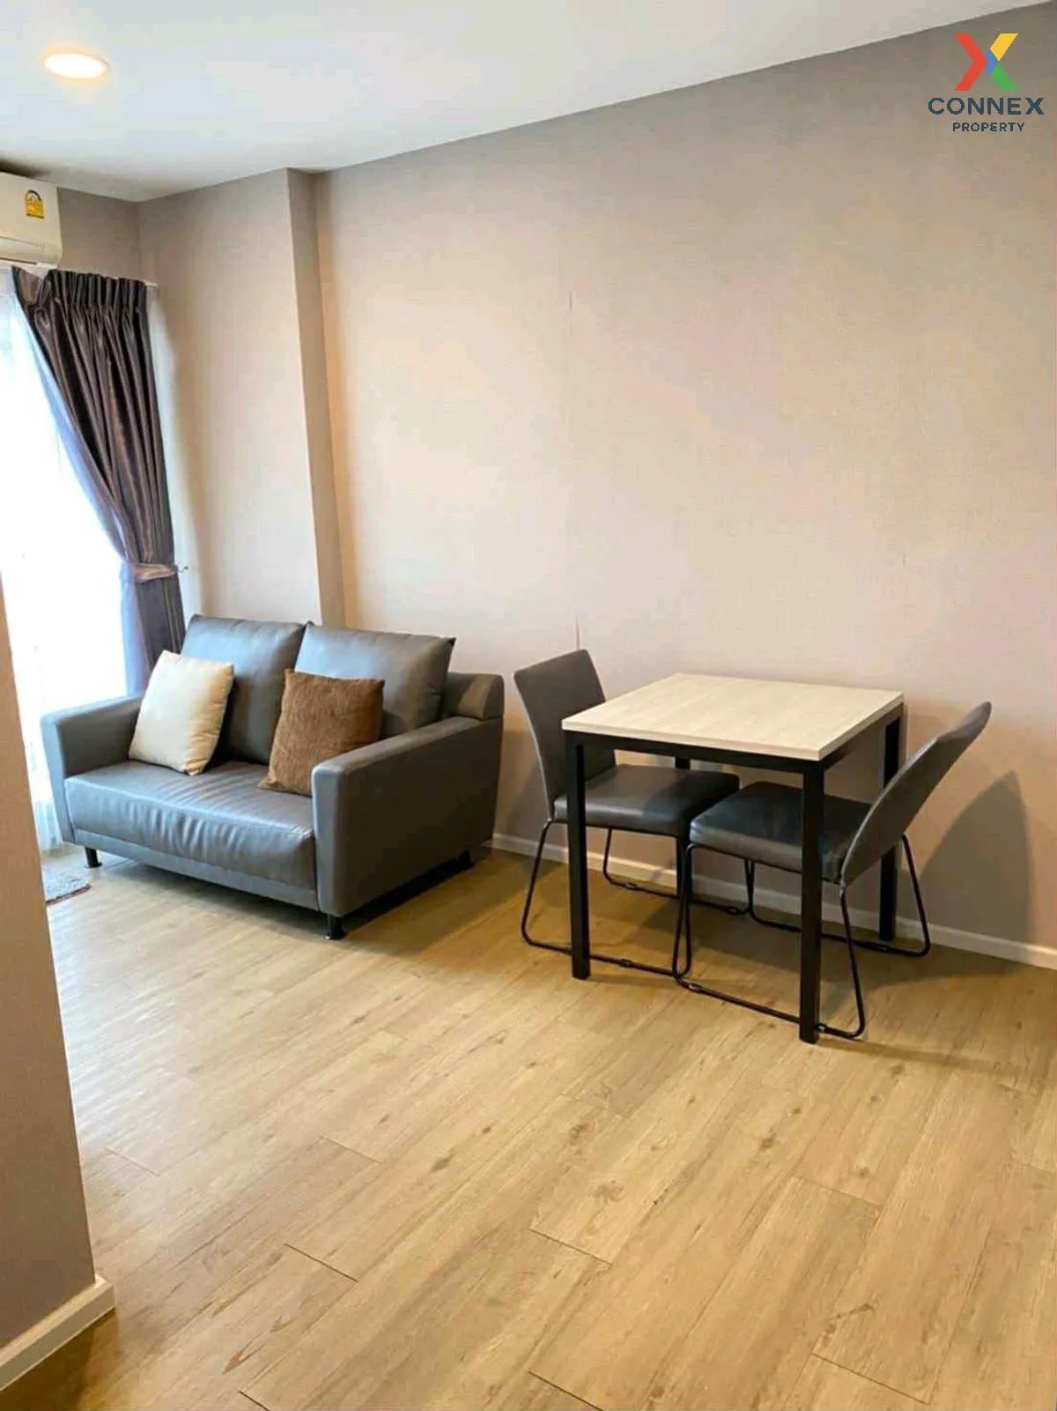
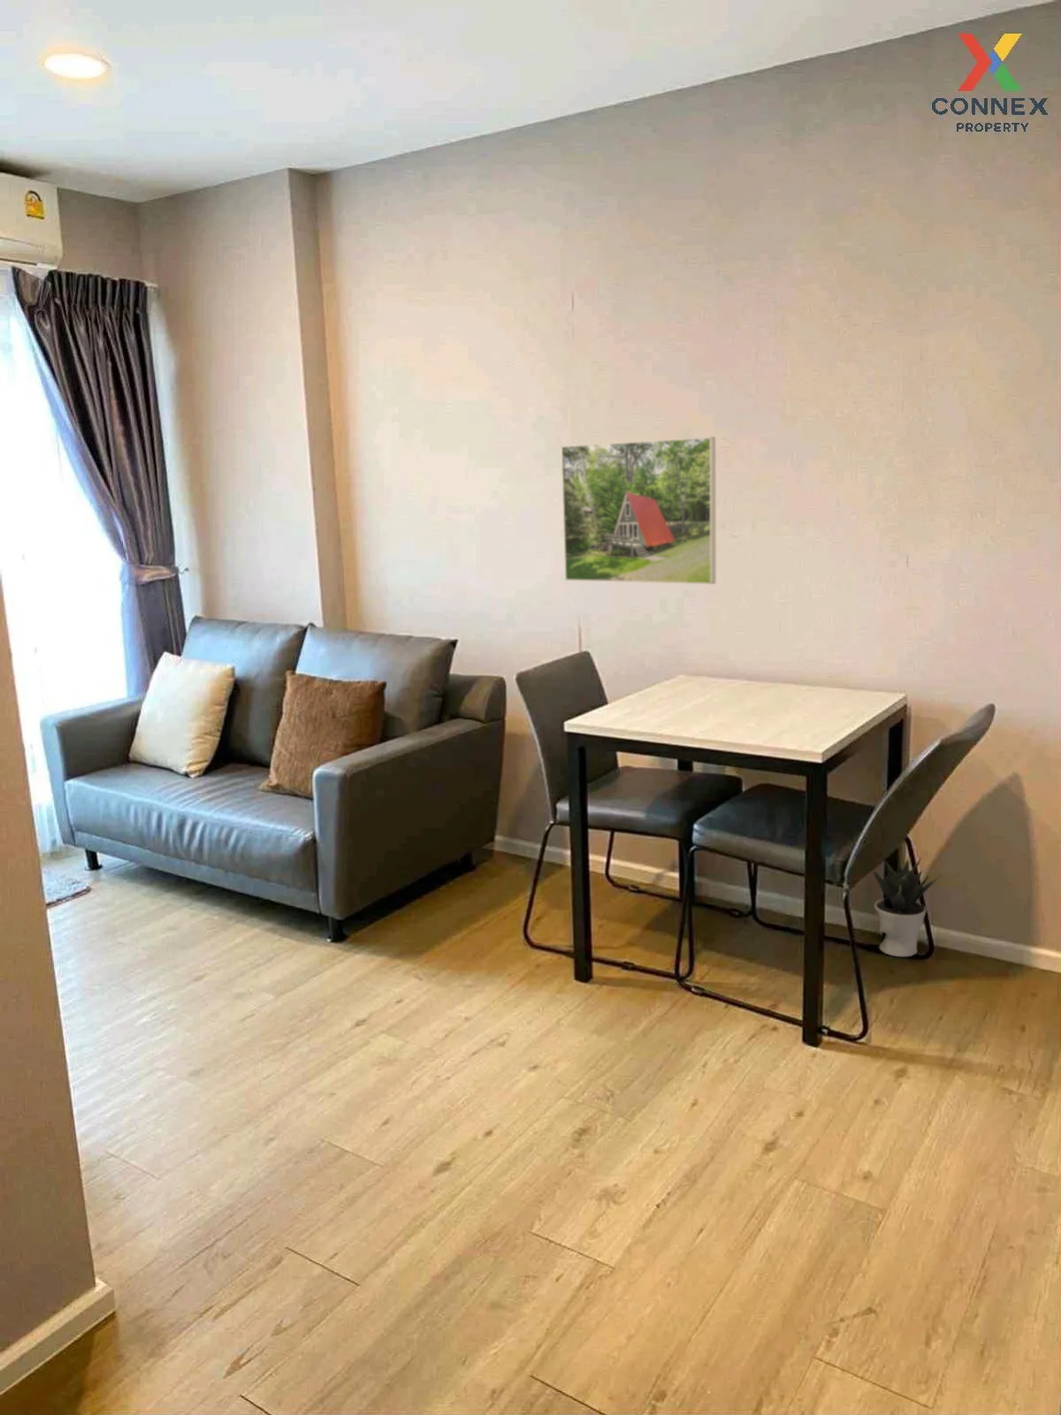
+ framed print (635, 513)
+ potted plant (896, 901)
